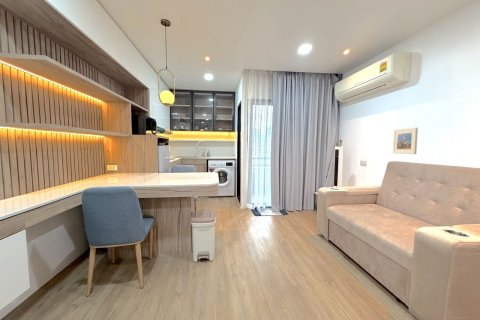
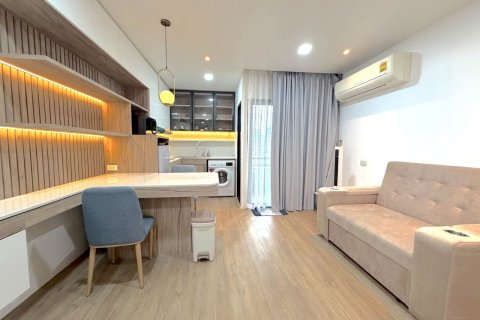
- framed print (404, 141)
